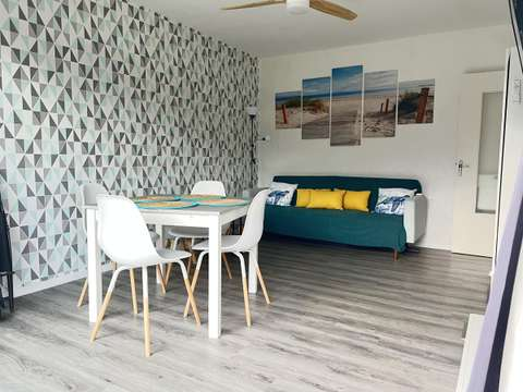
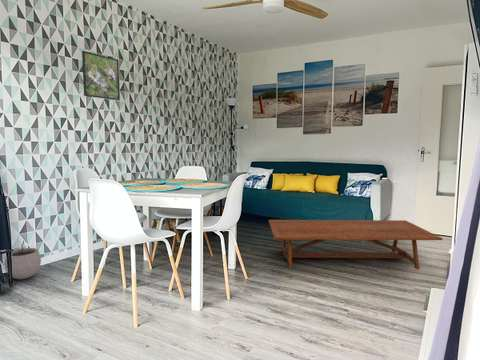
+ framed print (102, 76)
+ coffee table (346, 239)
+ plant pot (23, 259)
